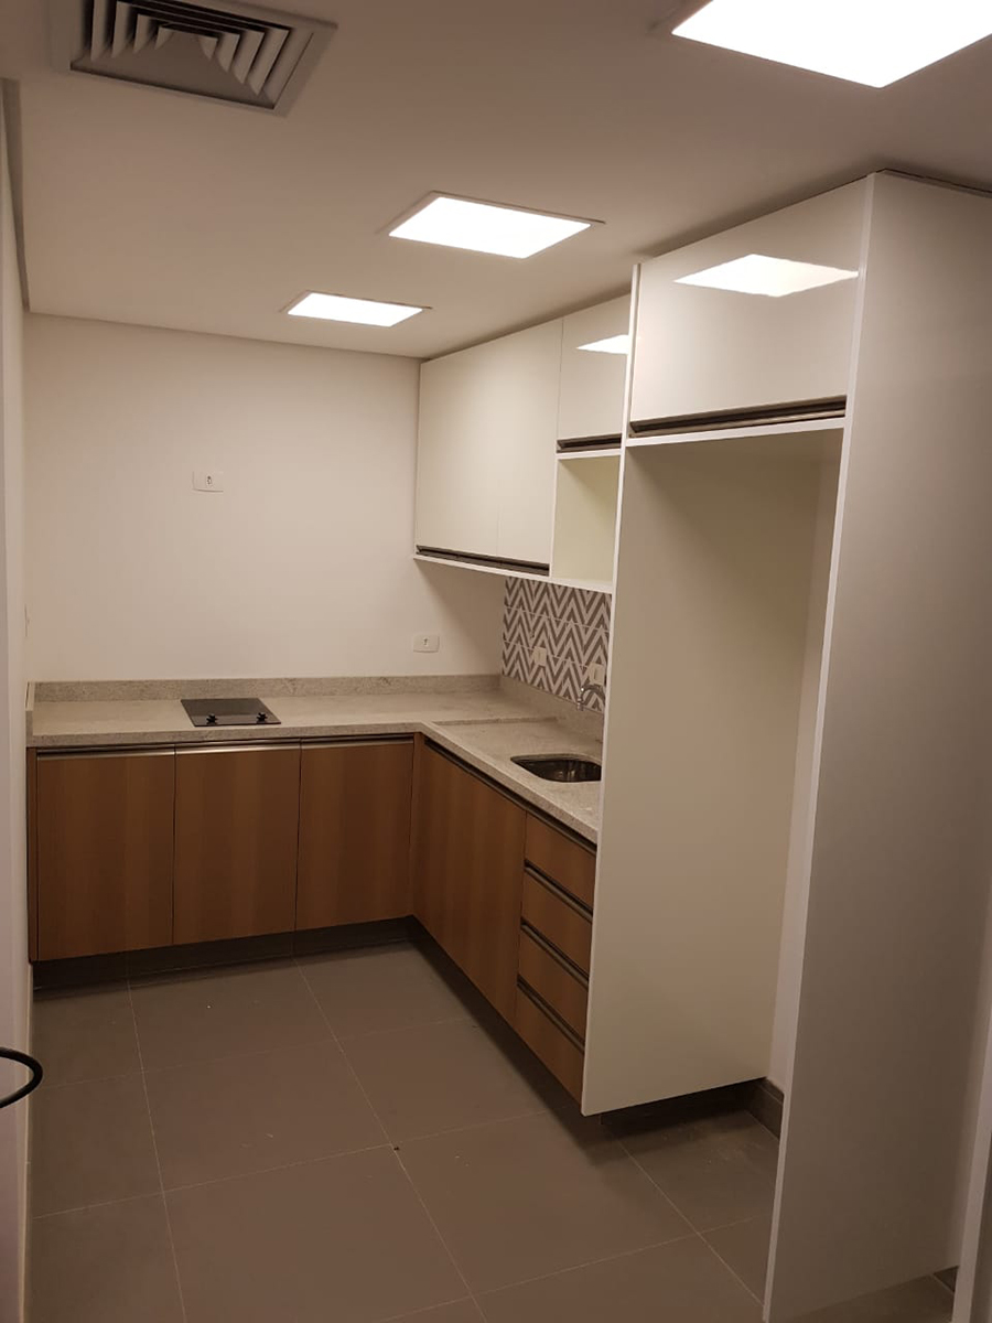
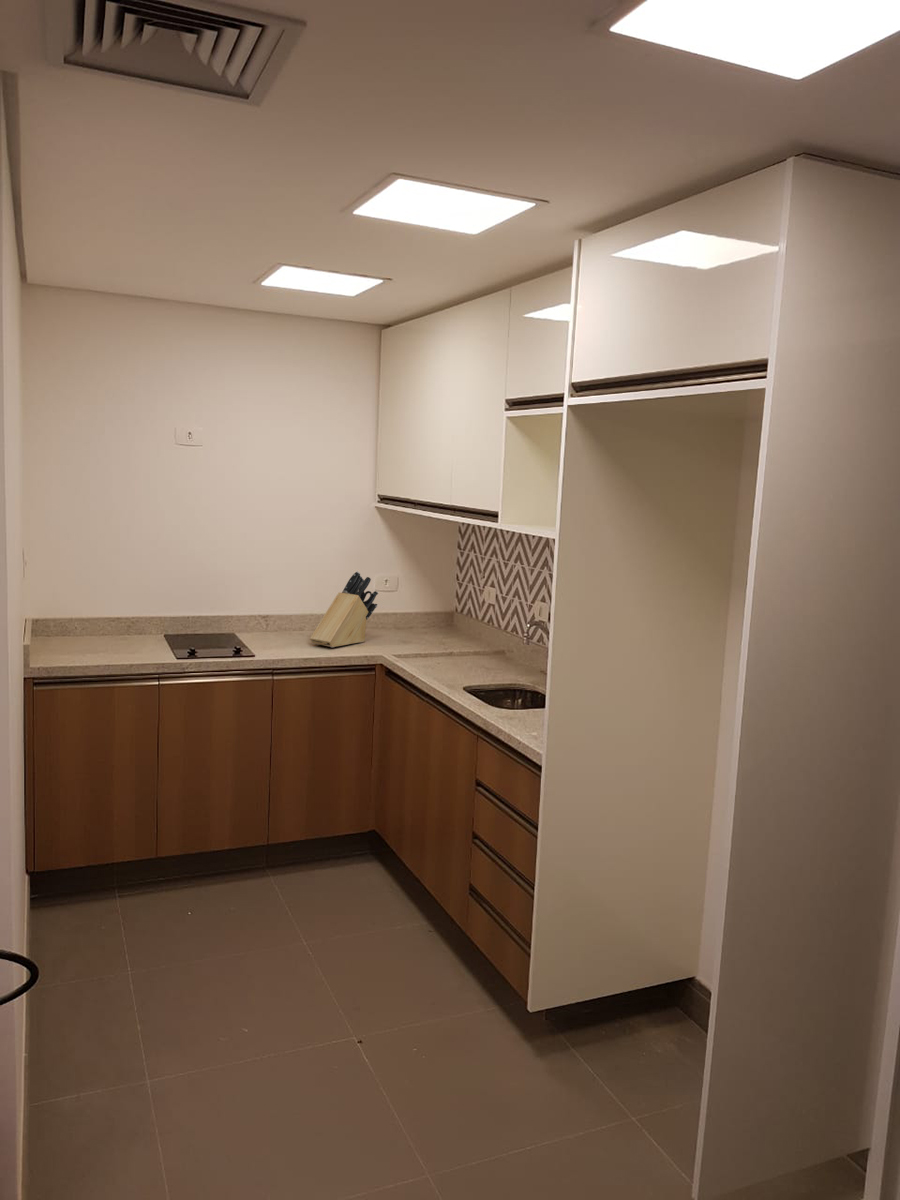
+ knife block (346, 608)
